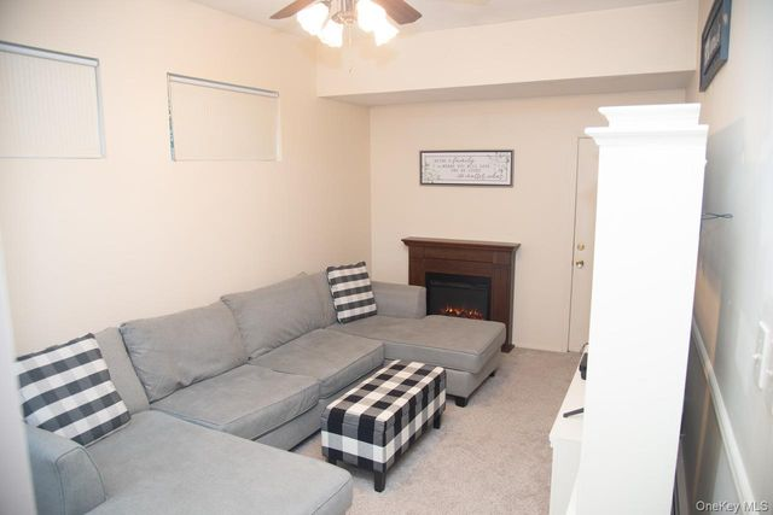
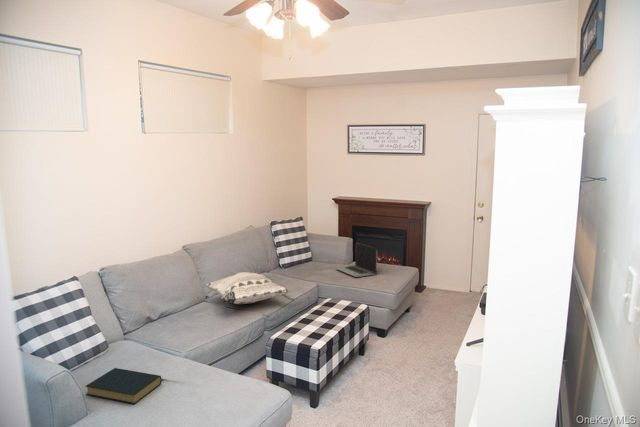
+ hardback book (124, 384)
+ decorative pillow (246, 287)
+ laptop computer (355, 259)
